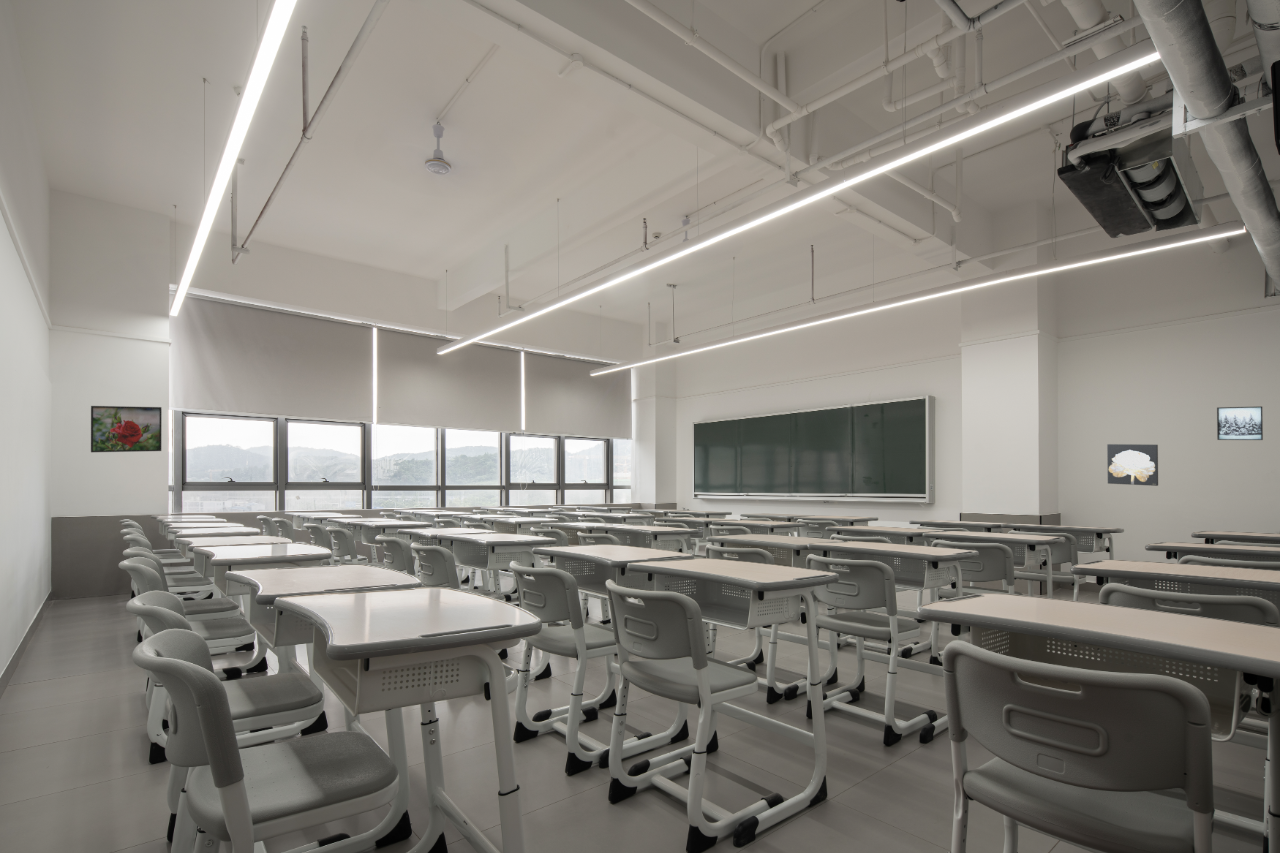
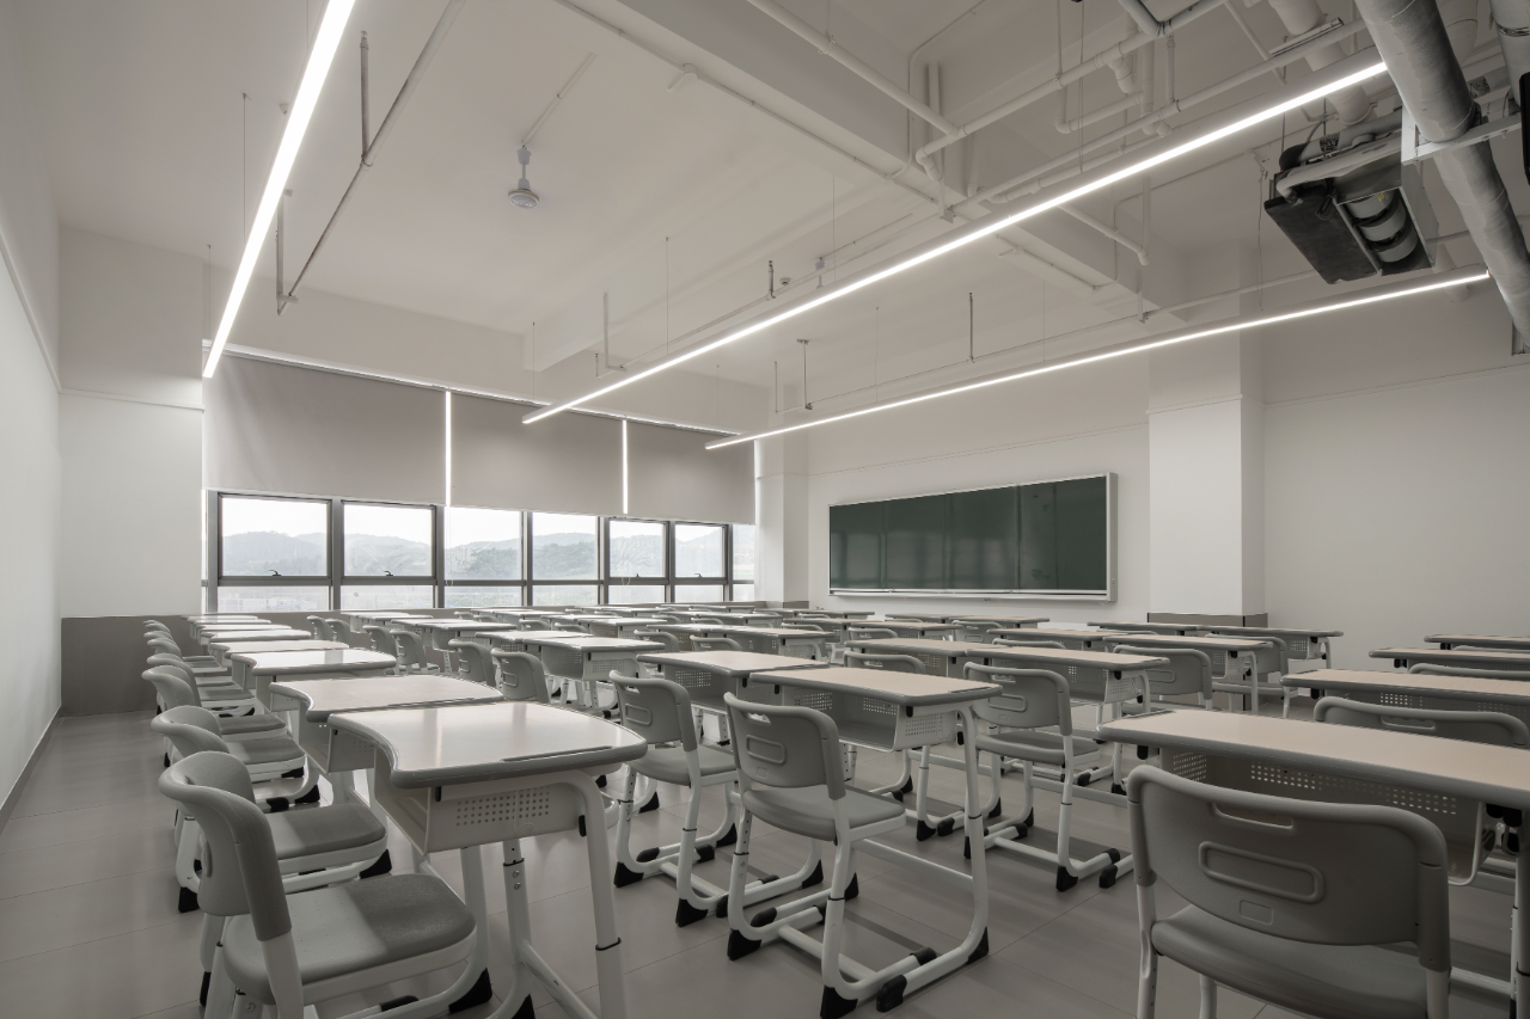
- wall art (1132, 464)
- wall art (1239, 423)
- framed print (127, 429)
